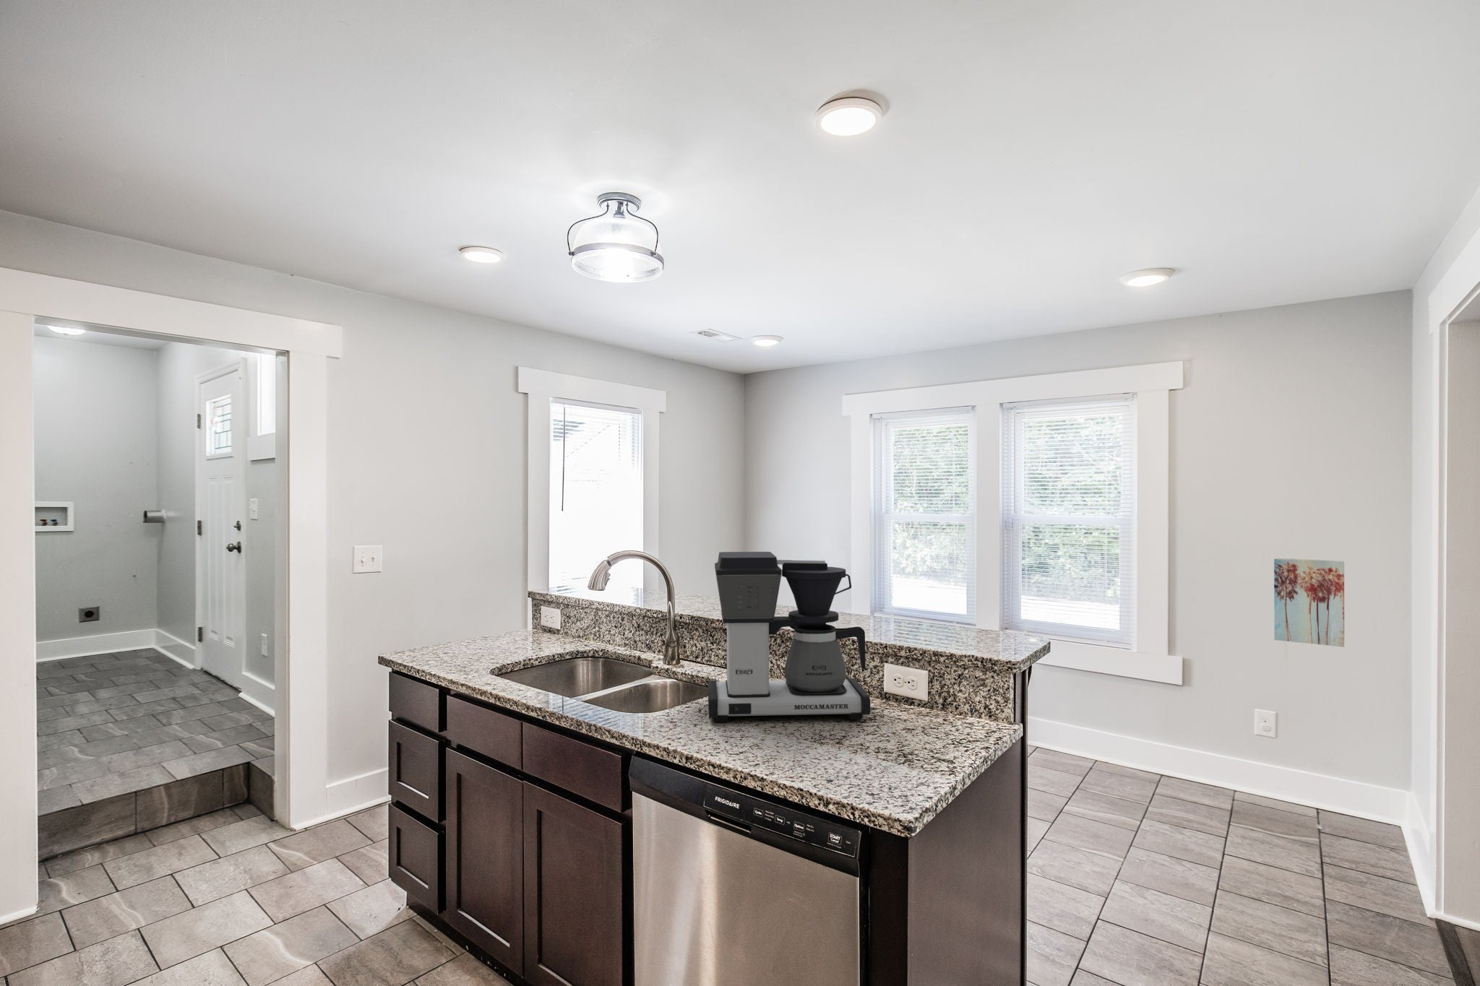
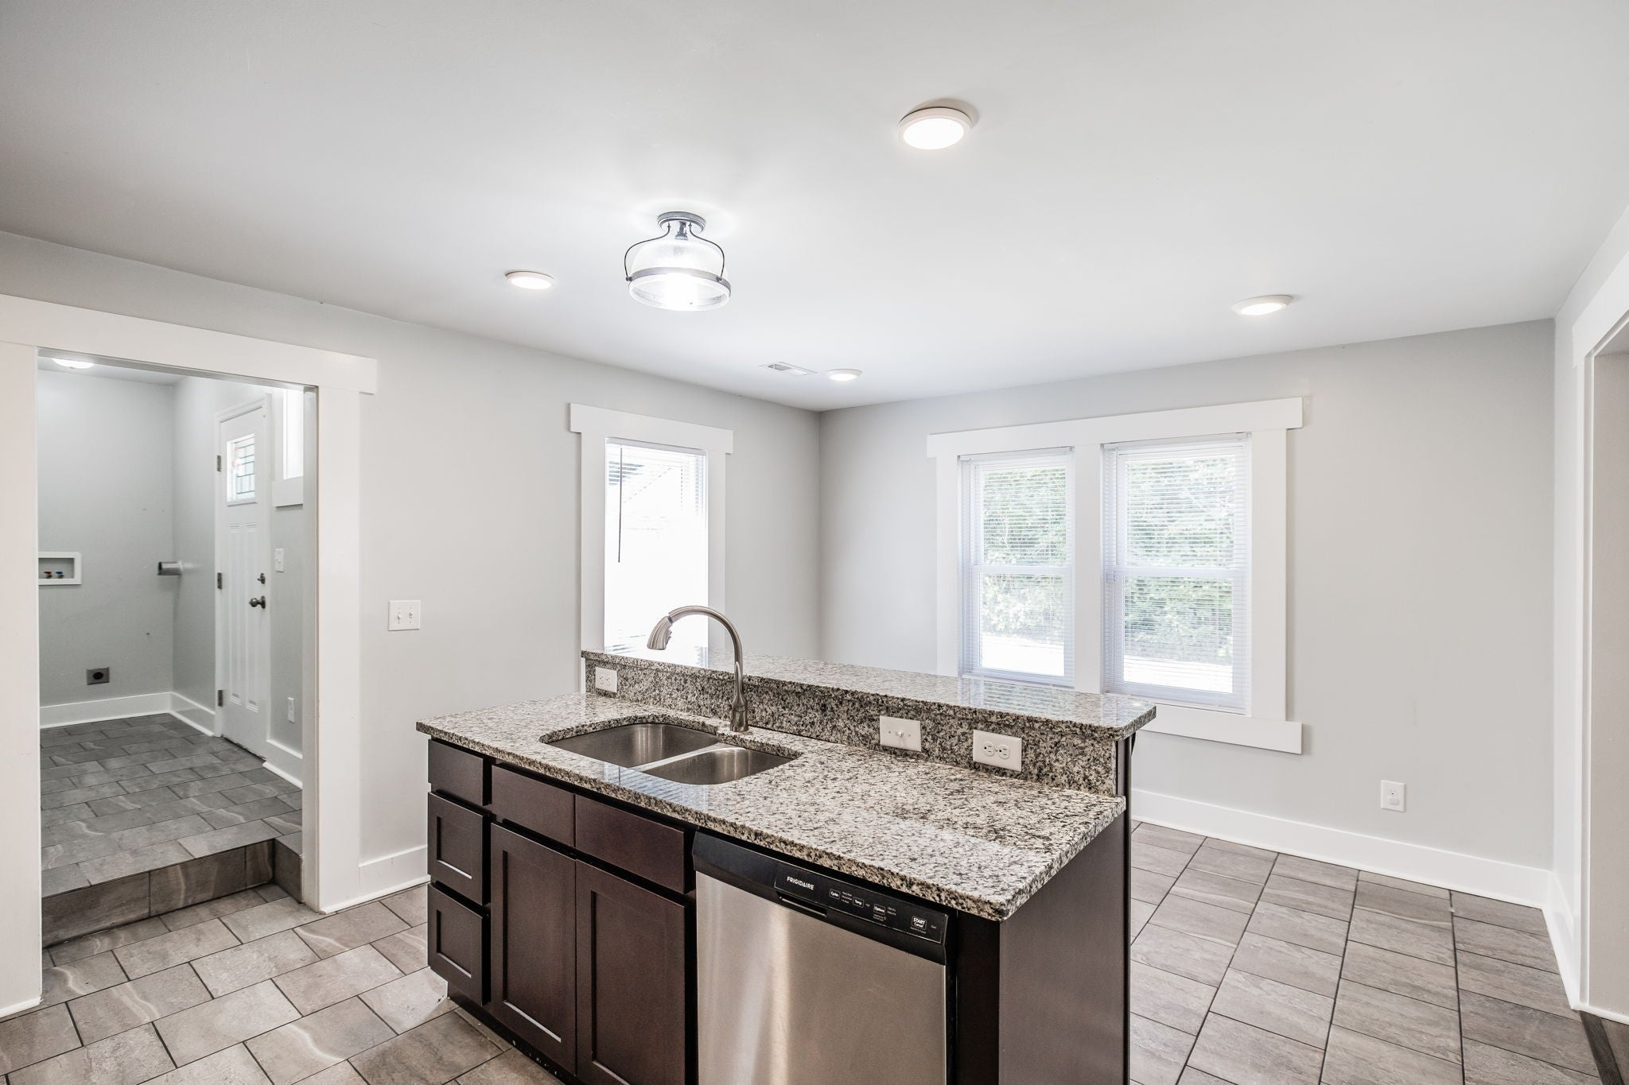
- wall art (1308, 601)
- coffee maker (787, 626)
